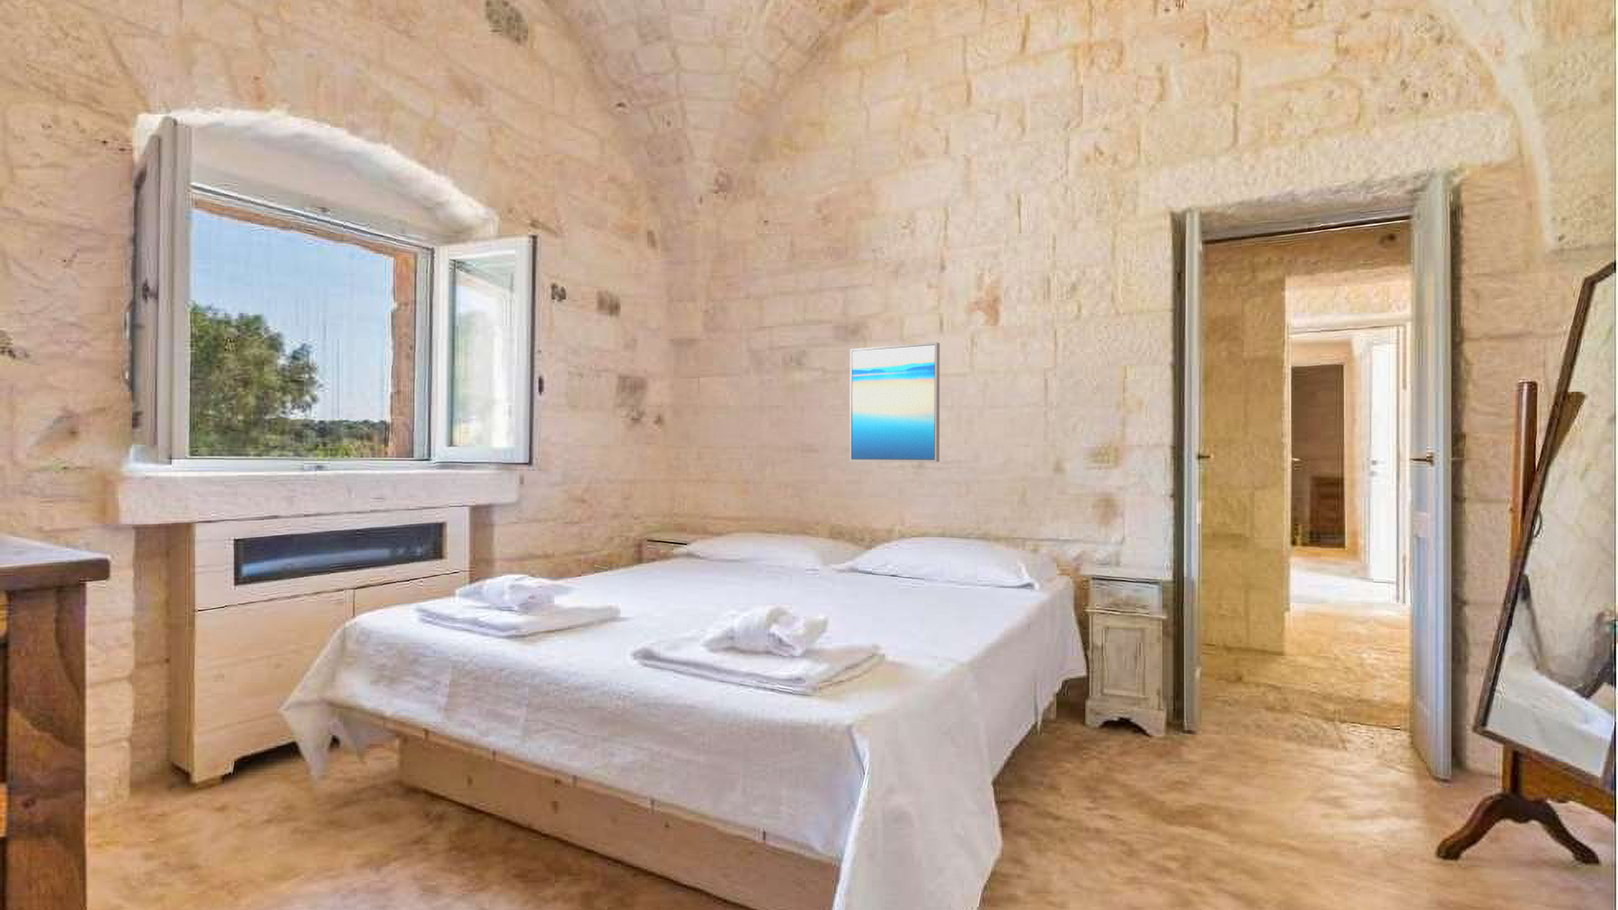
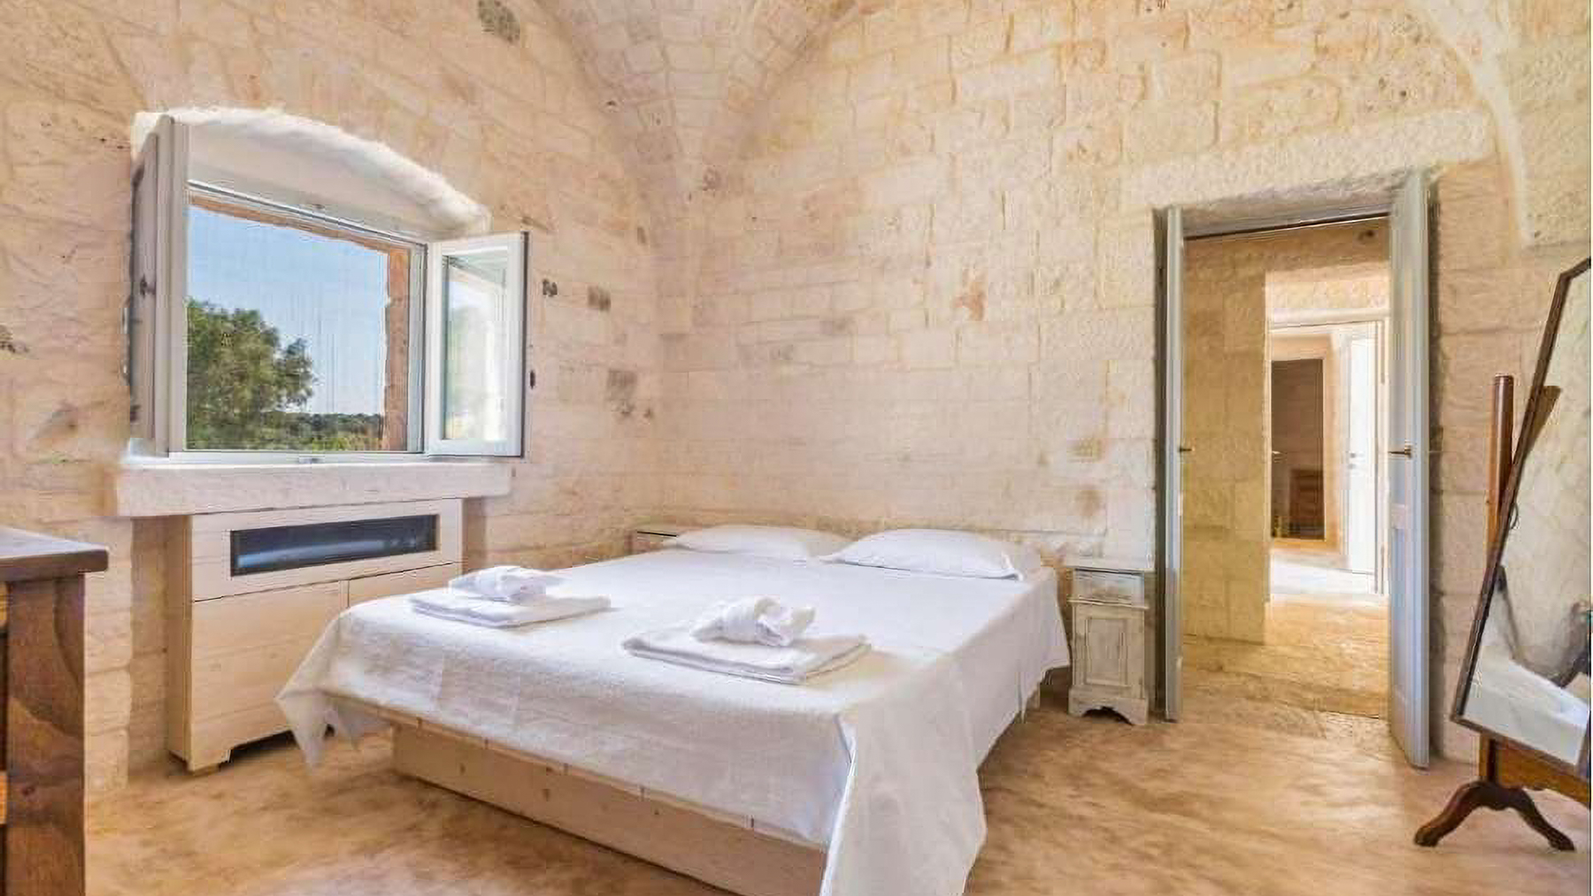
- wall art (893, 403)
